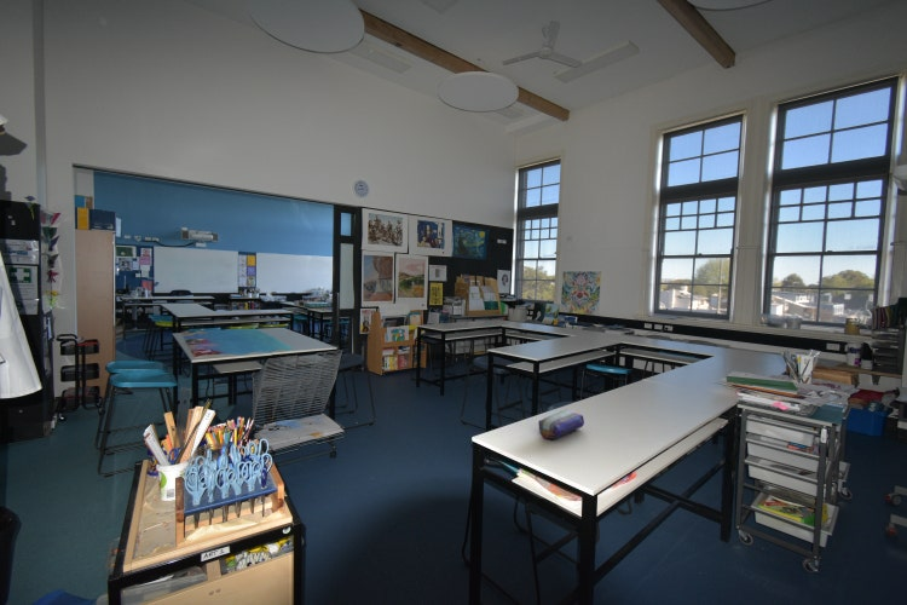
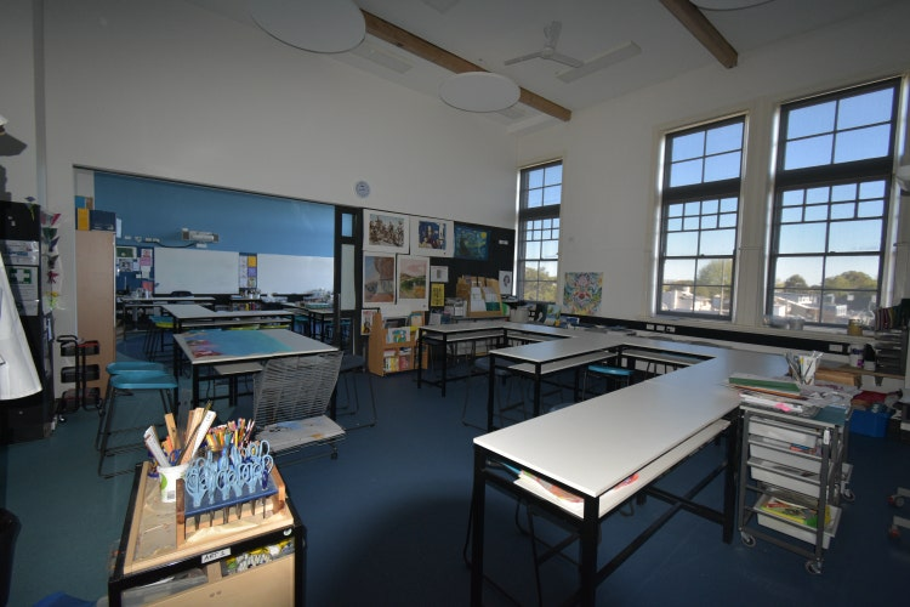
- pencil case (561, 424)
